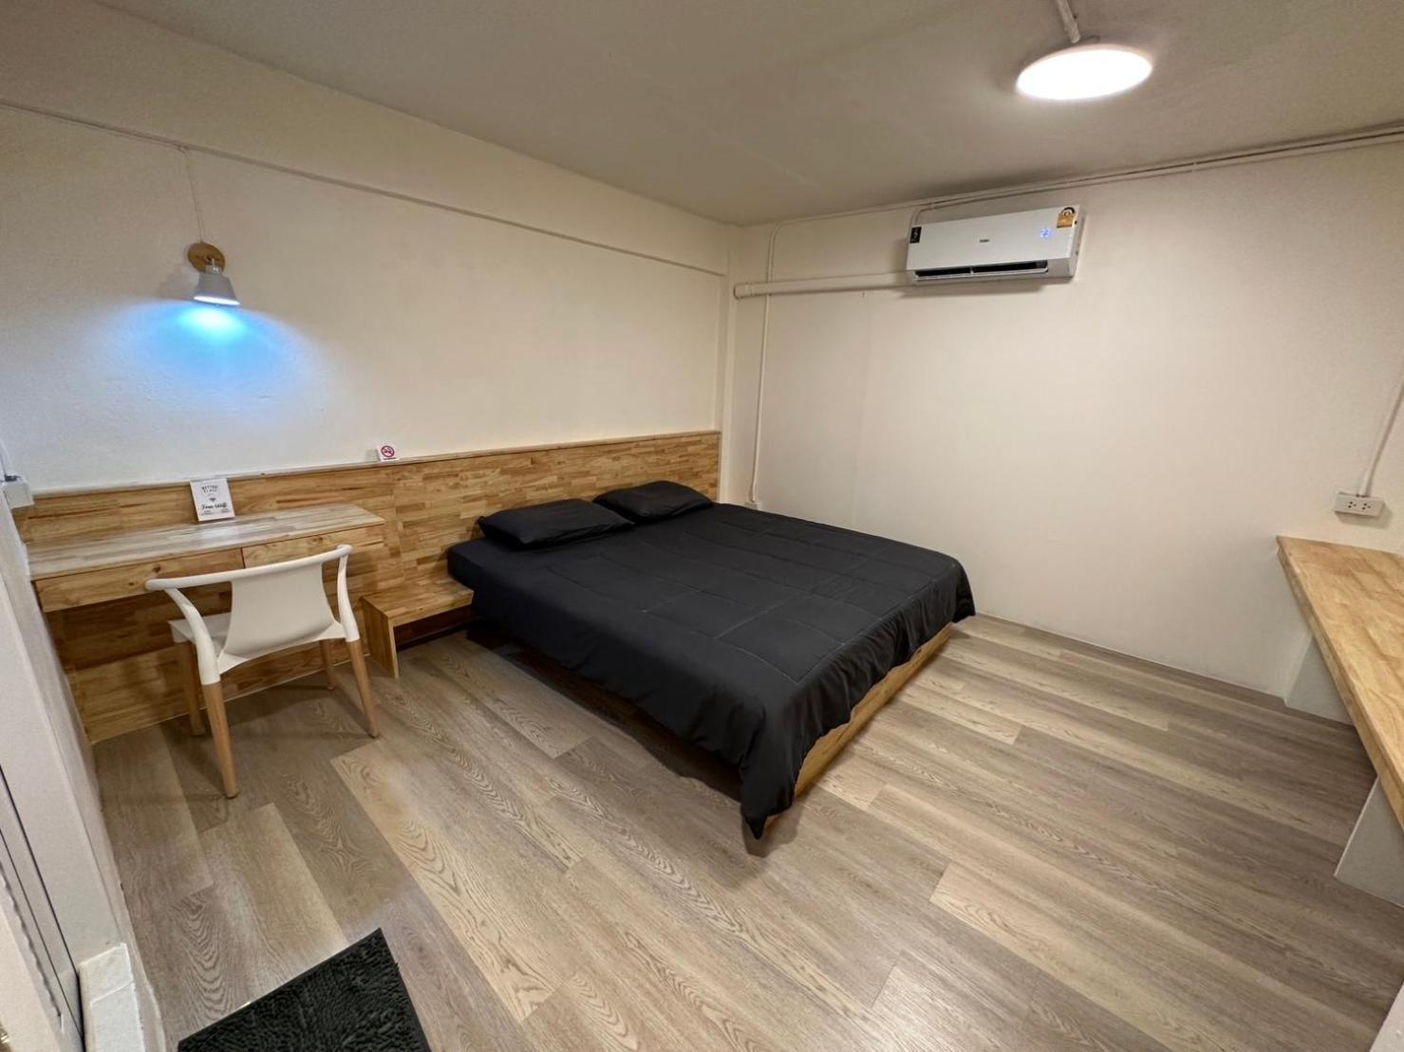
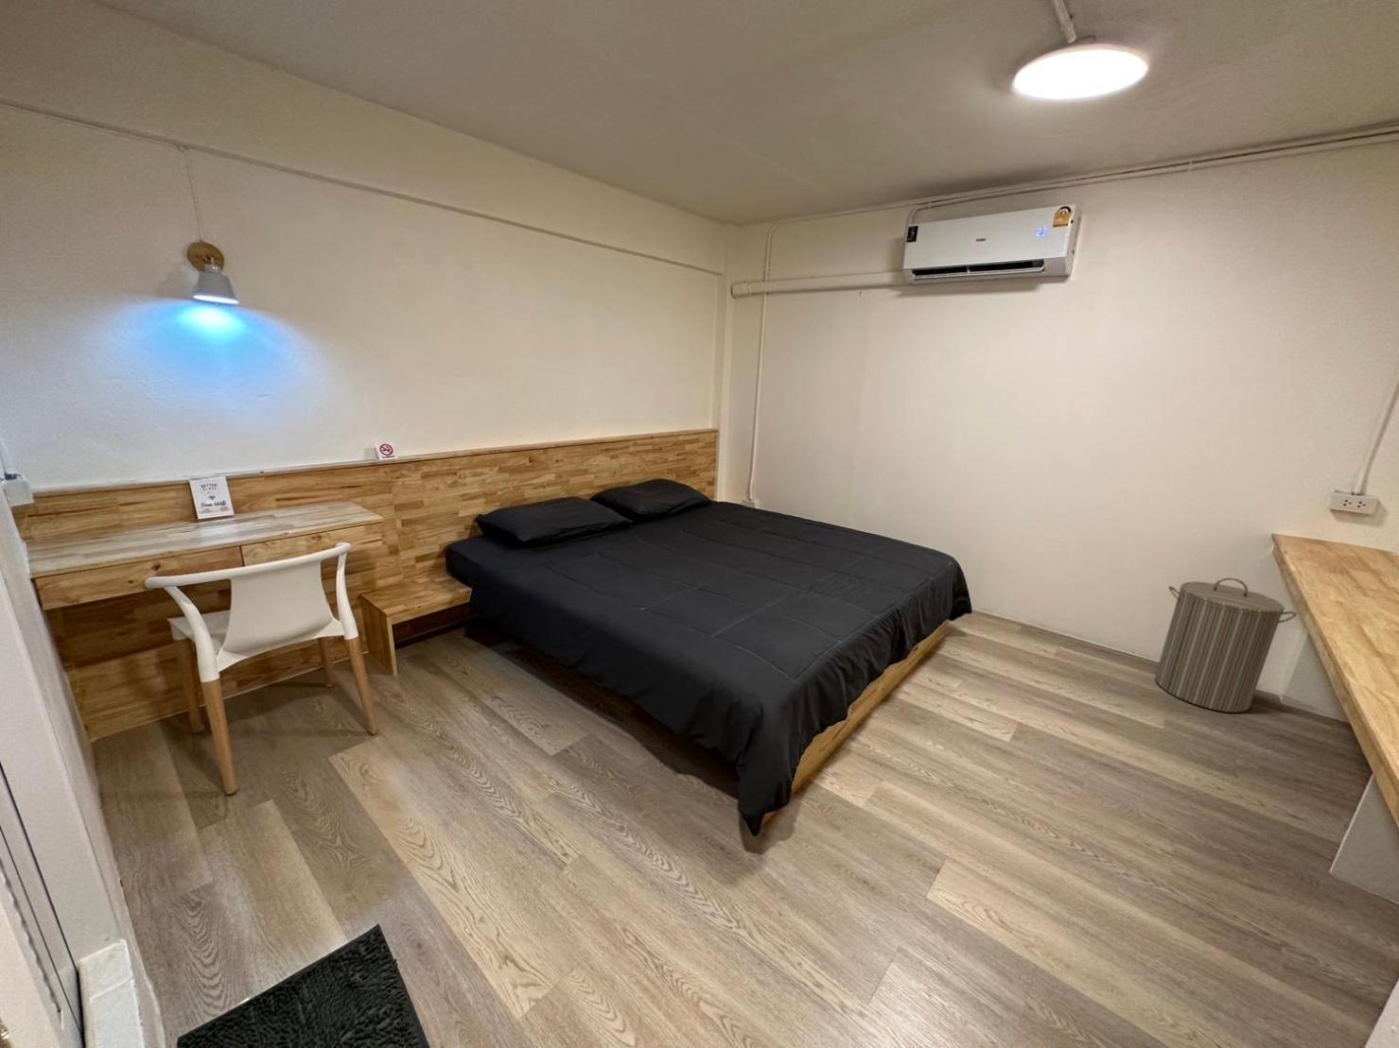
+ laundry hamper (1217, 637)
